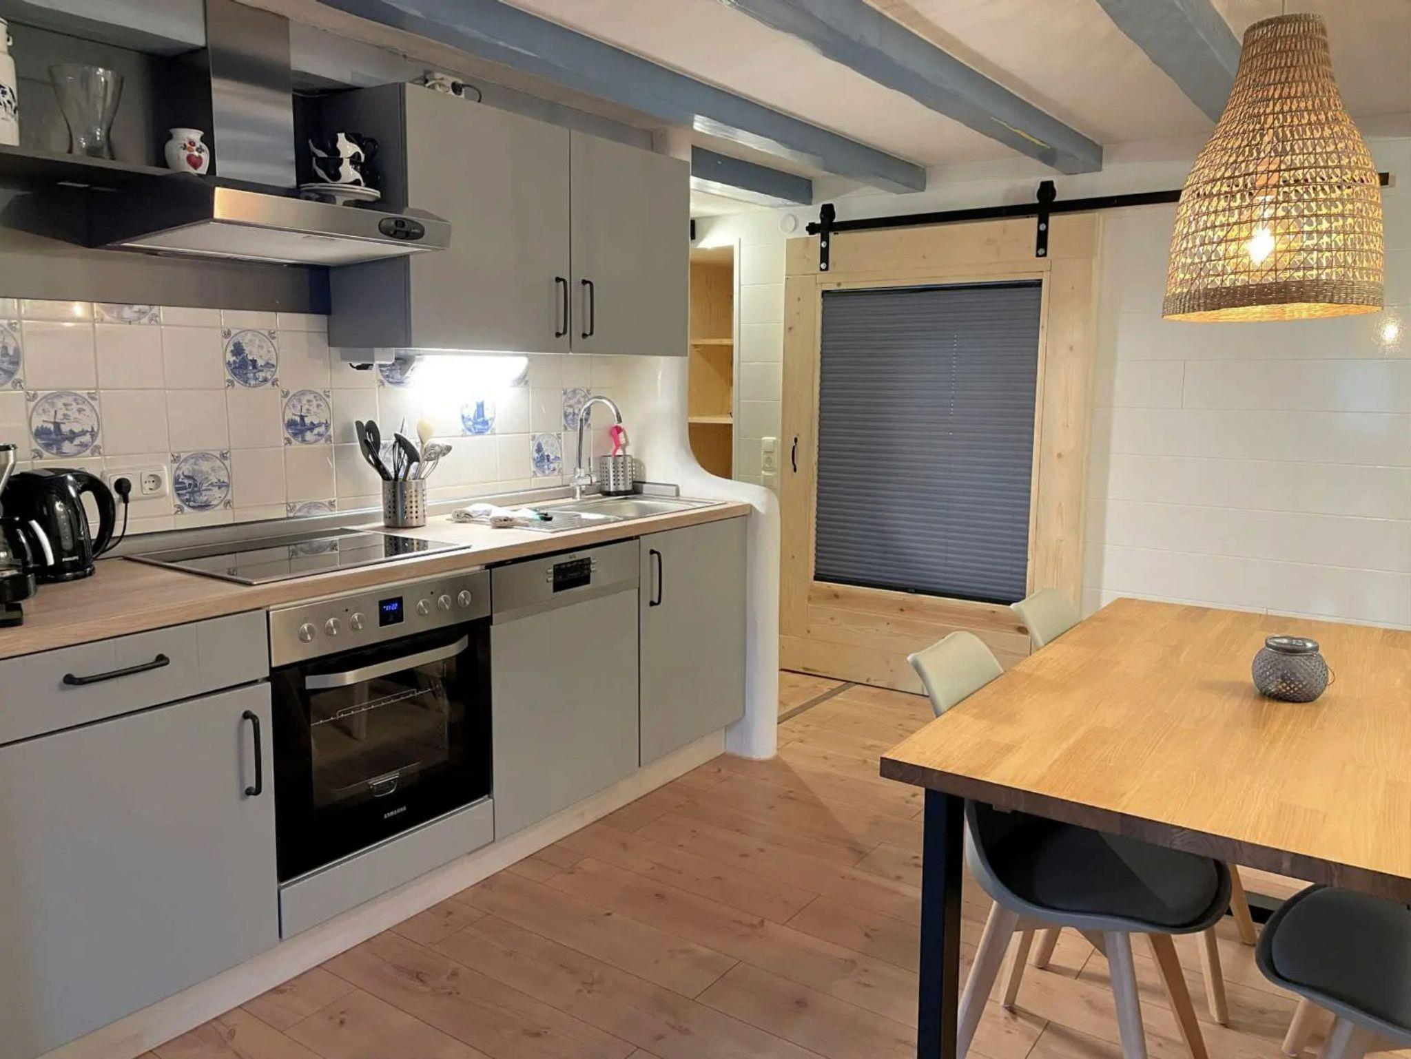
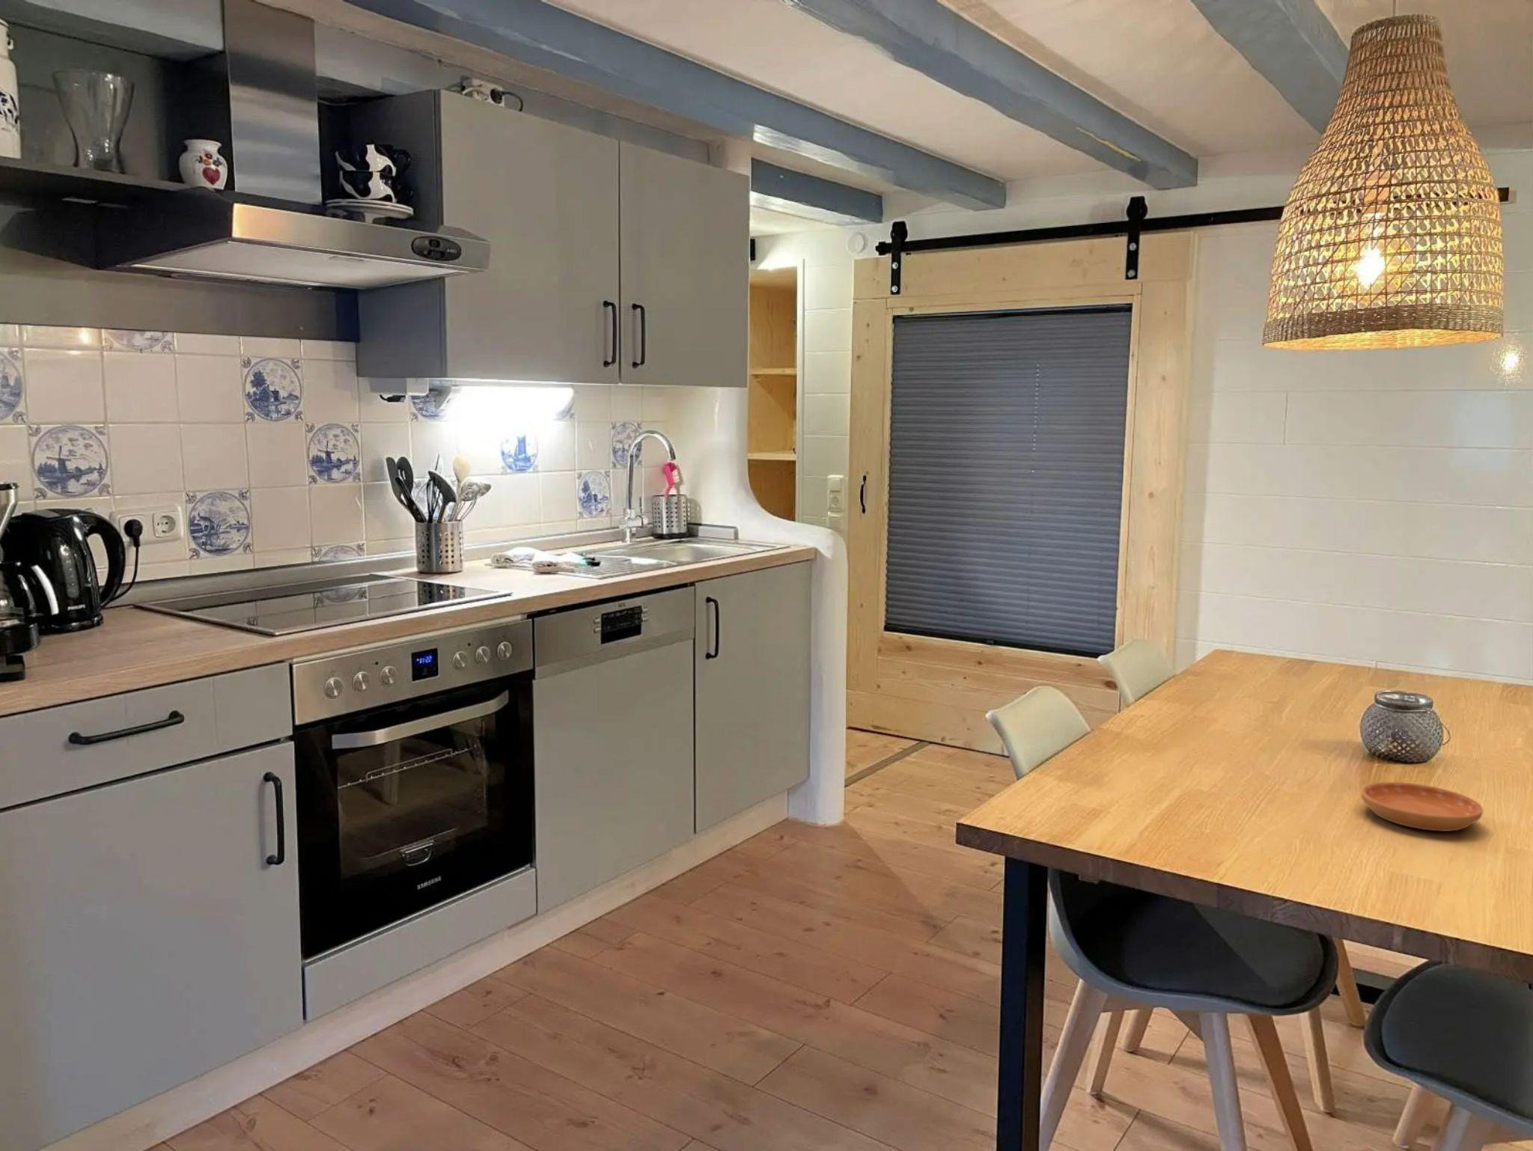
+ saucer (1419, 806)
